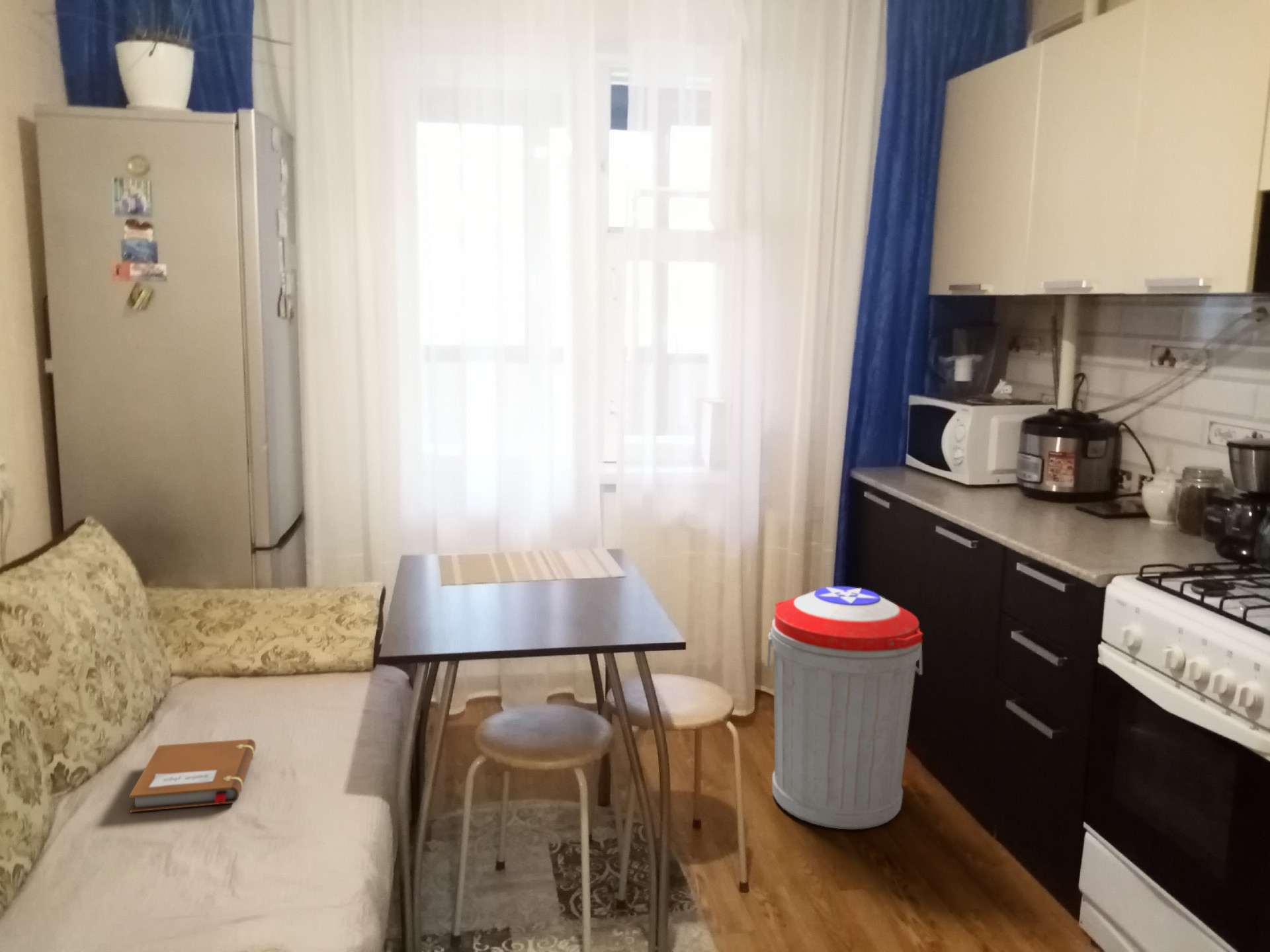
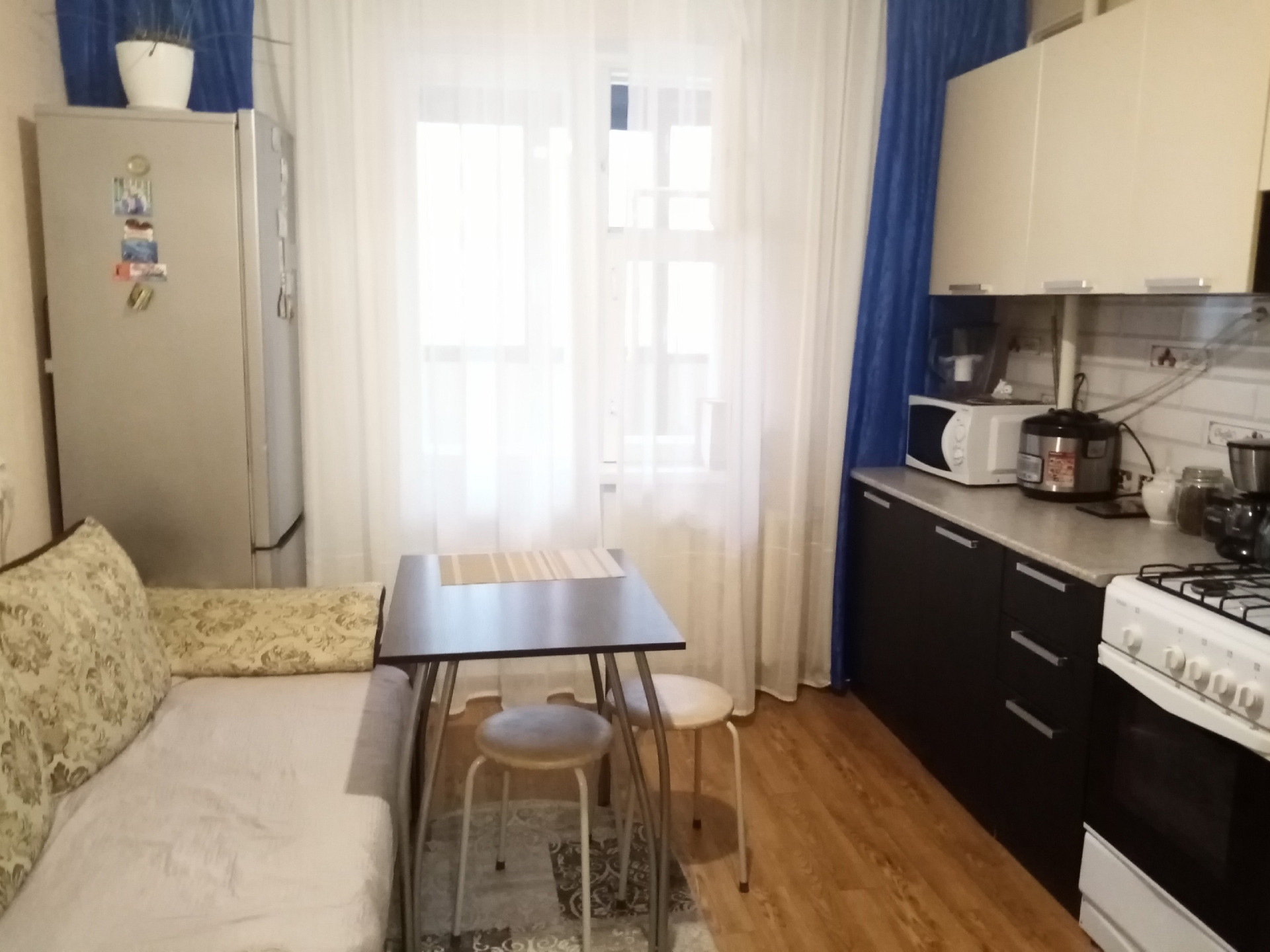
- notebook (196, 774)
- trash can (841, 697)
